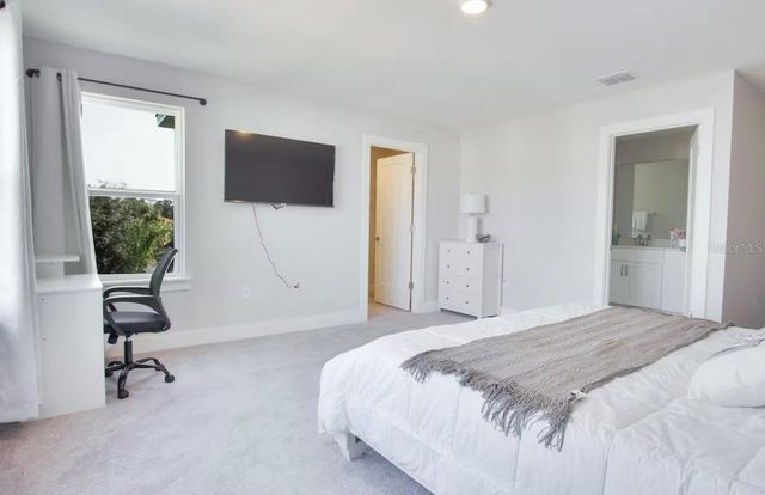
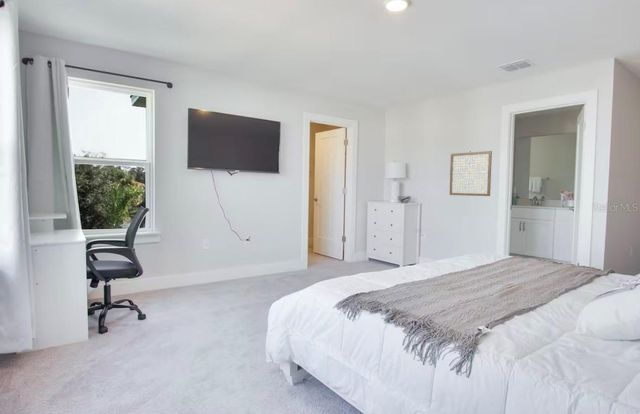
+ wall art (469, 172)
